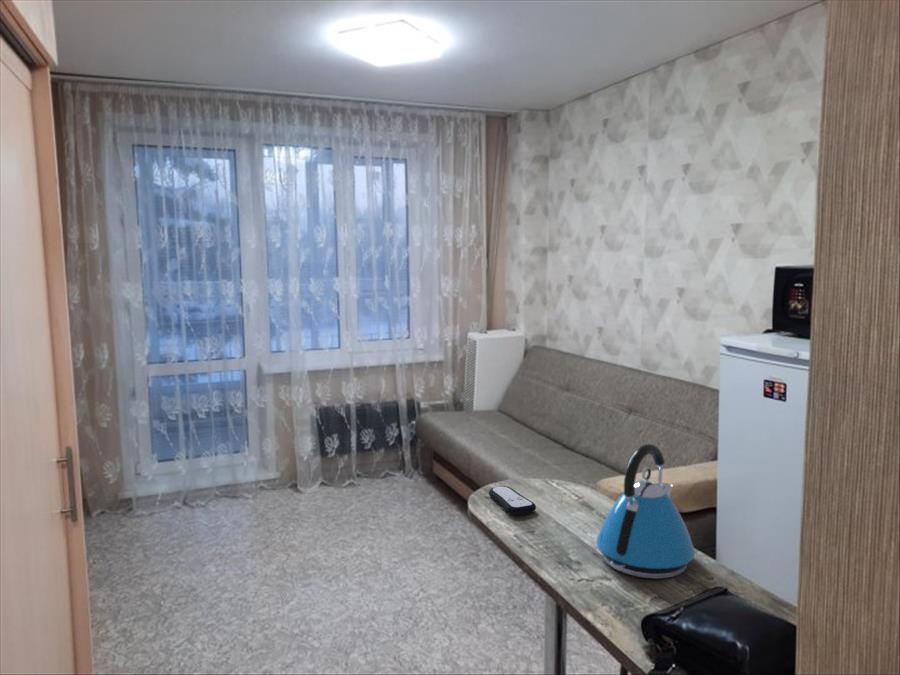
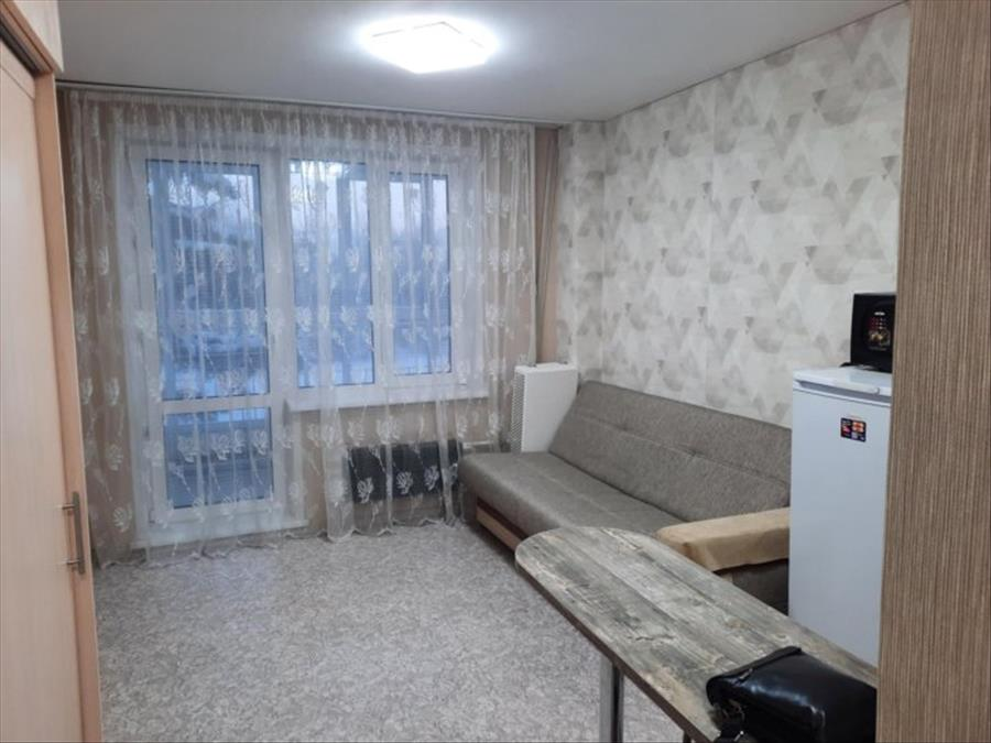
- kettle (644, 503)
- remote control (510, 499)
